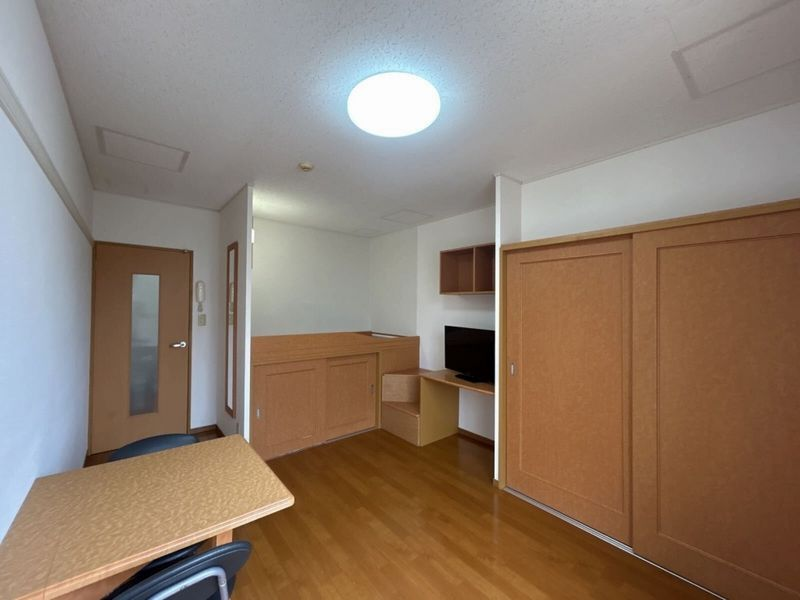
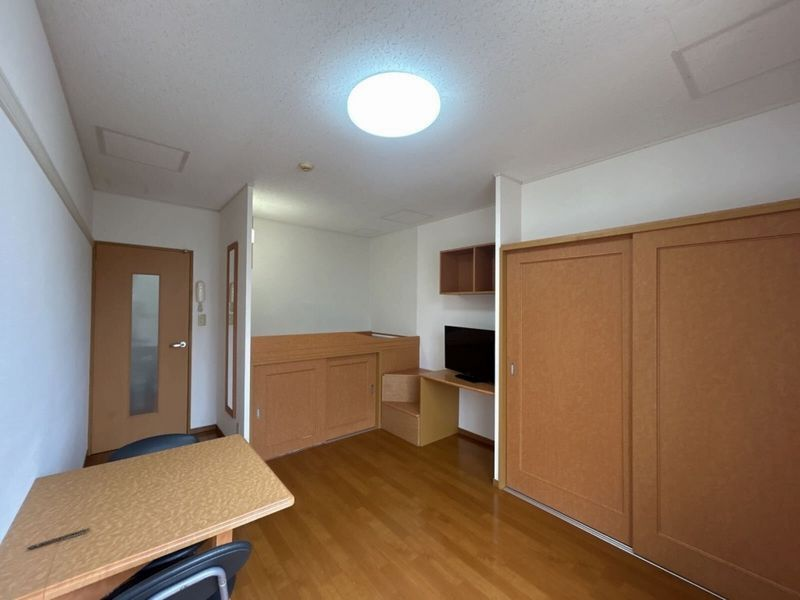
+ pen (58, 538)
